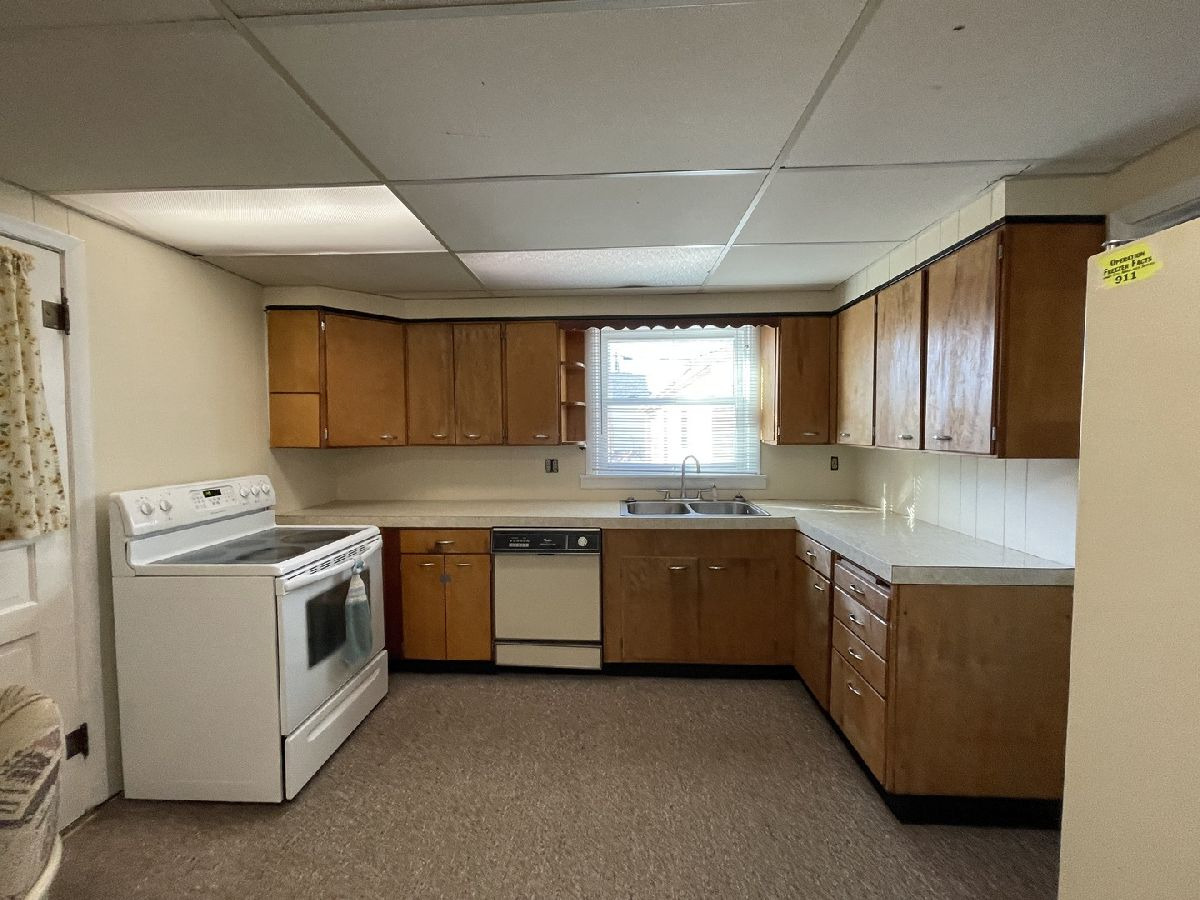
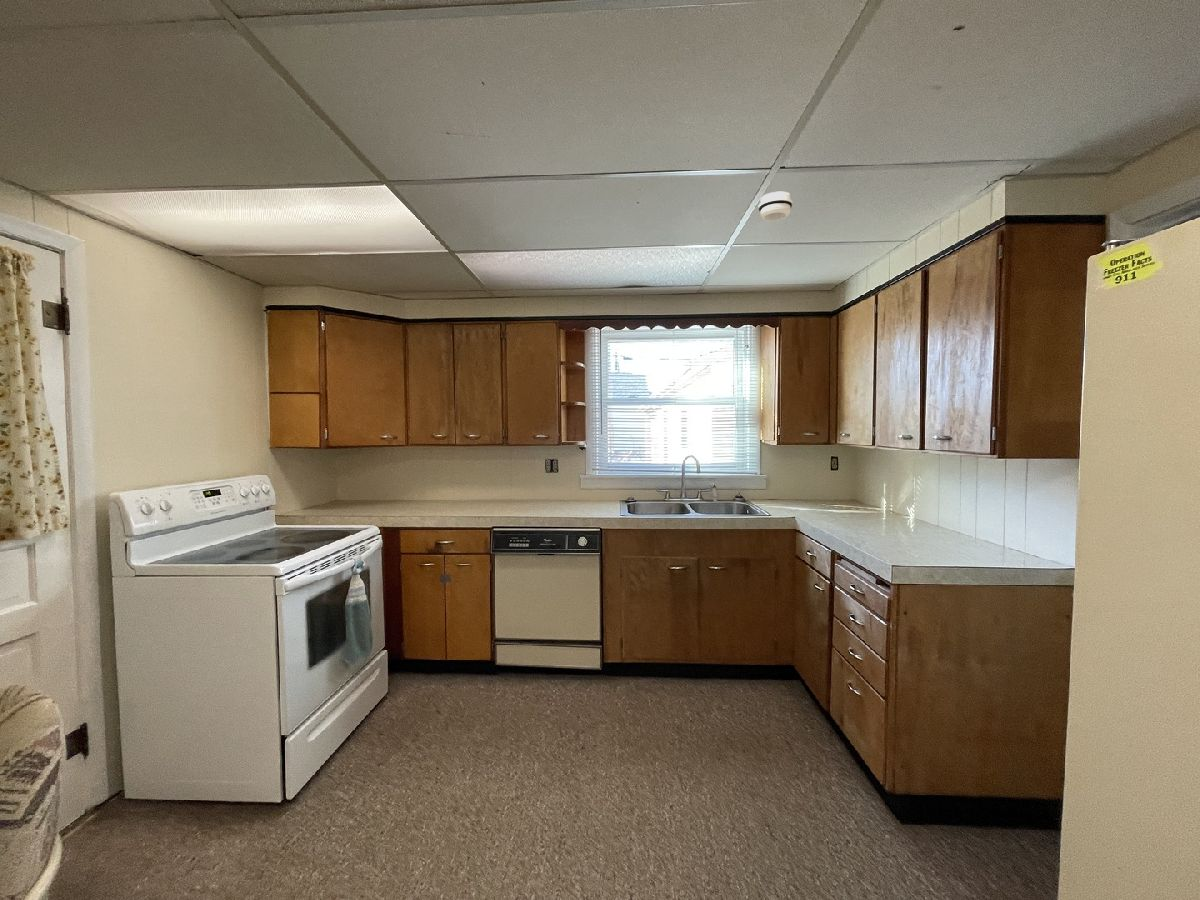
+ smoke detector (775, 207)
